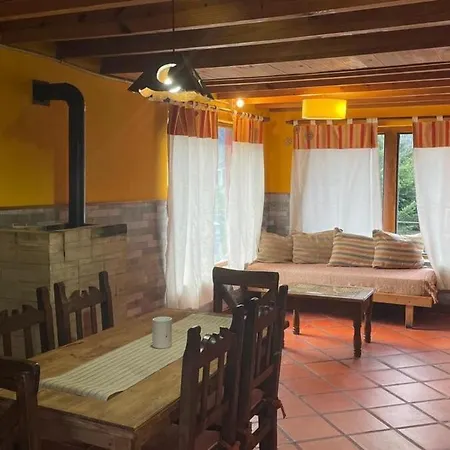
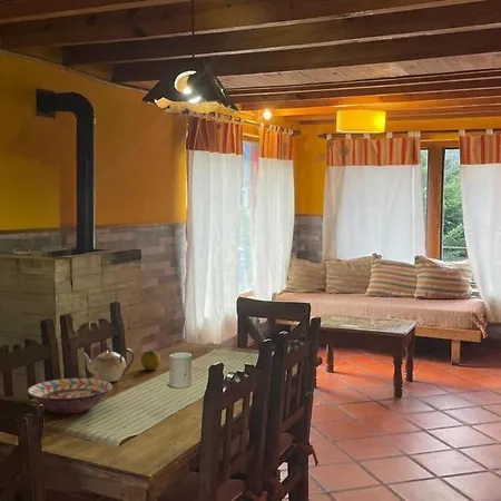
+ fruit (150, 360)
+ teapot (106, 363)
+ decorative bowl (70, 397)
